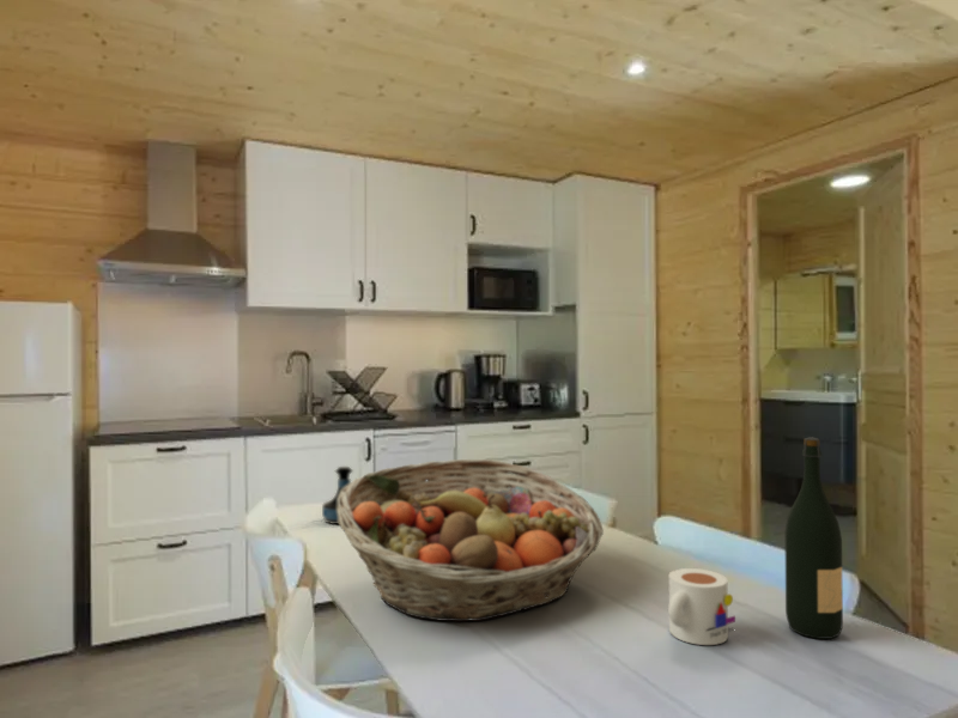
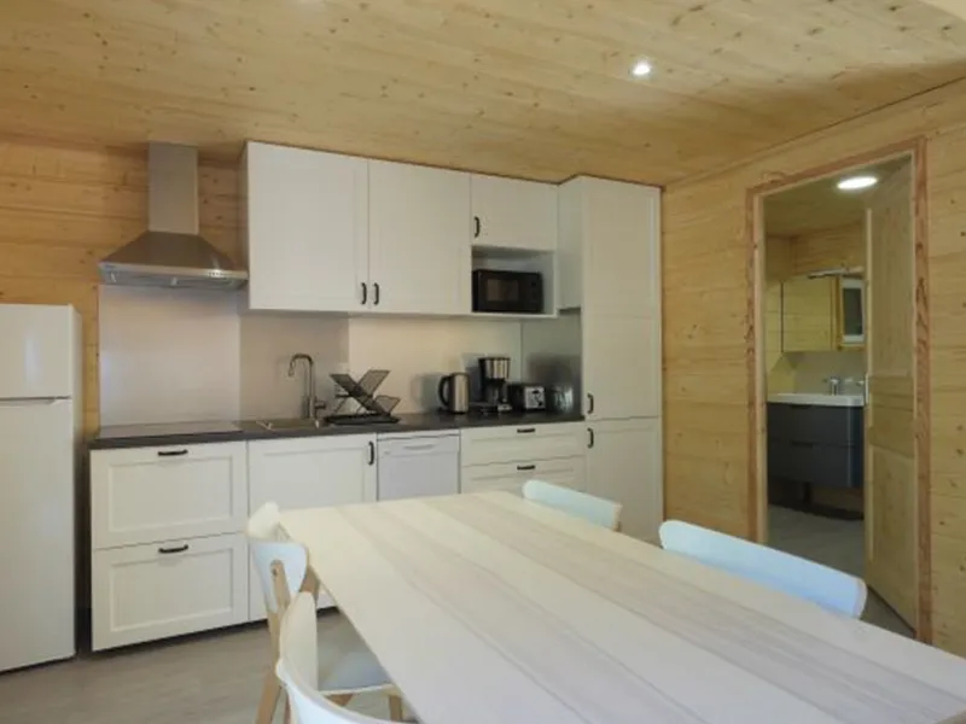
- fruit basket (472, 529)
- wine bottle (812, 533)
- mug (693, 607)
- tequila bottle (341, 489)
